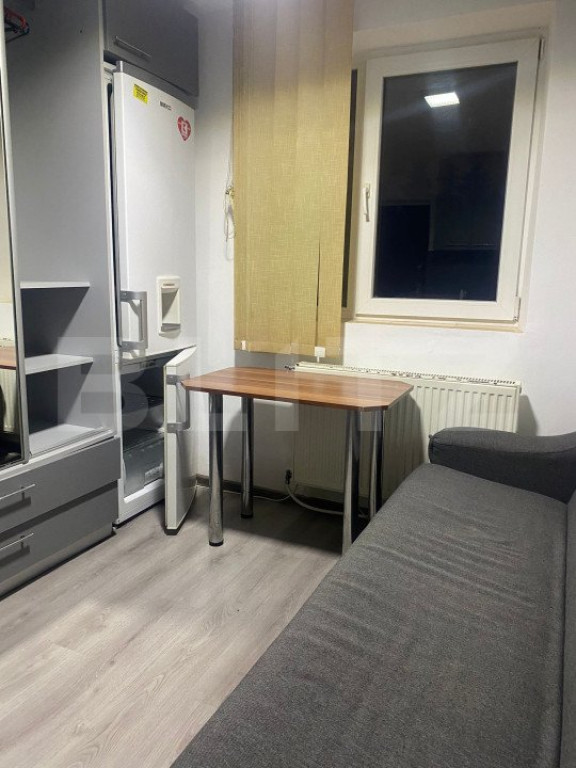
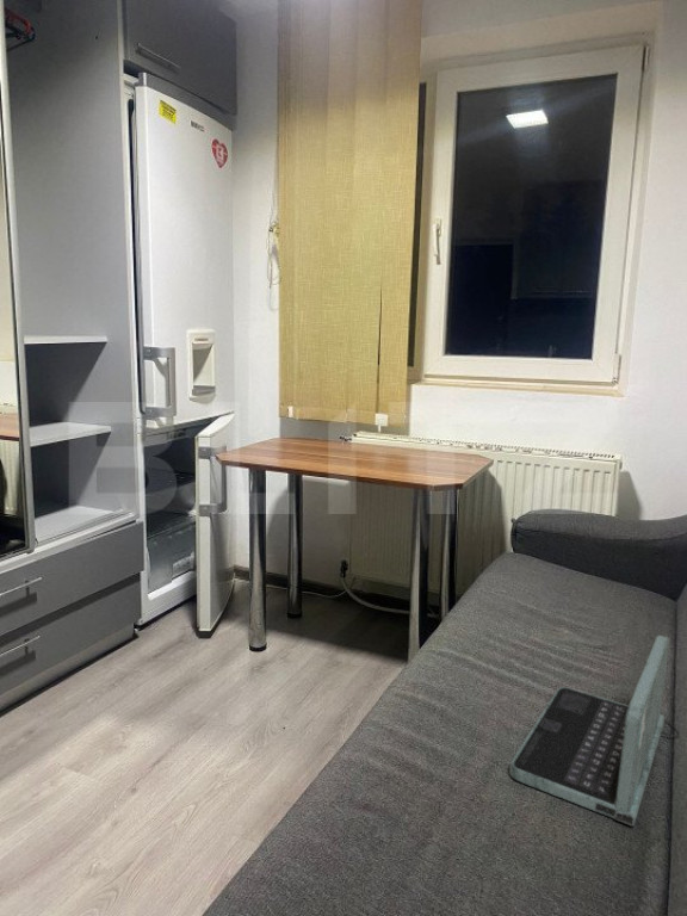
+ laptop (605, 703)
